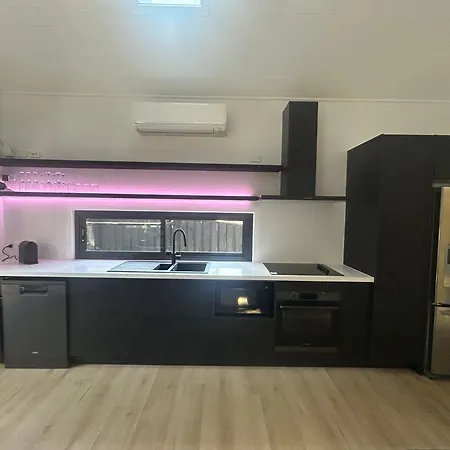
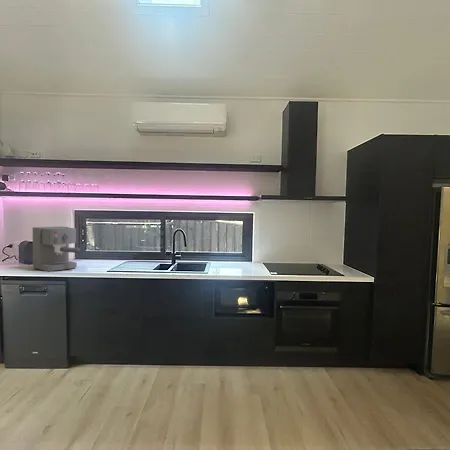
+ coffee maker (58, 248)
